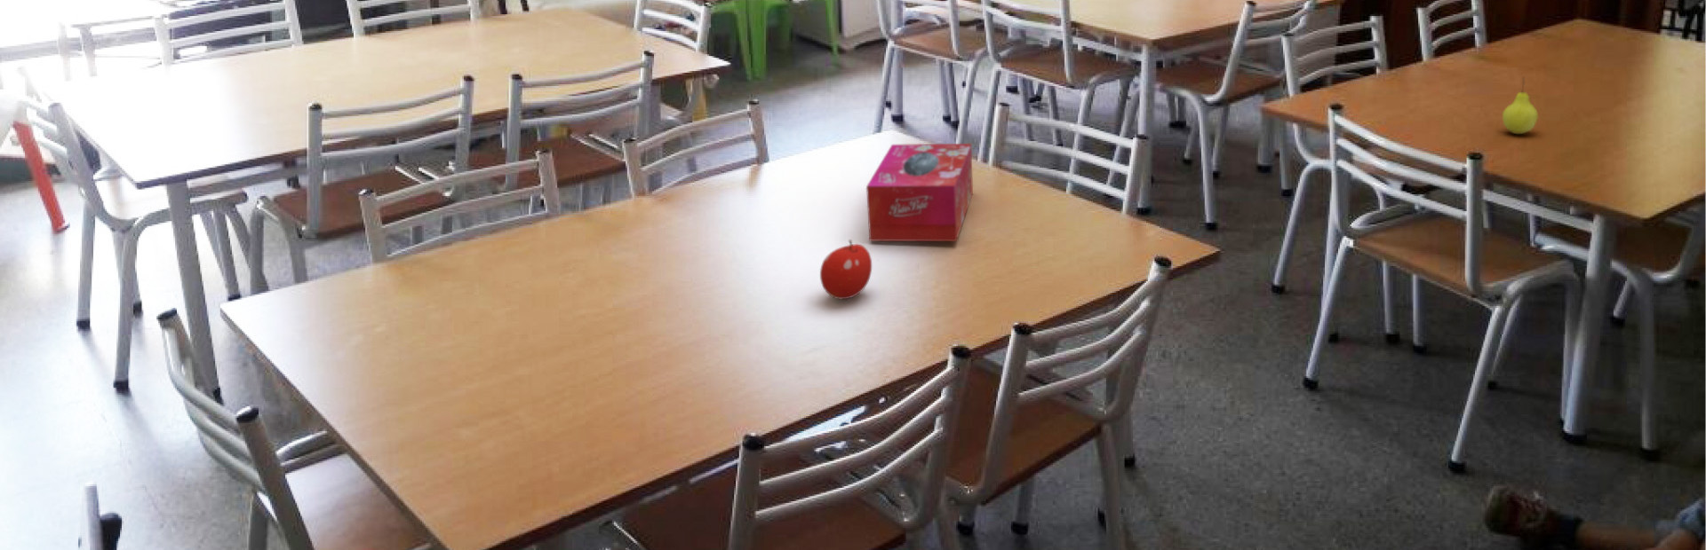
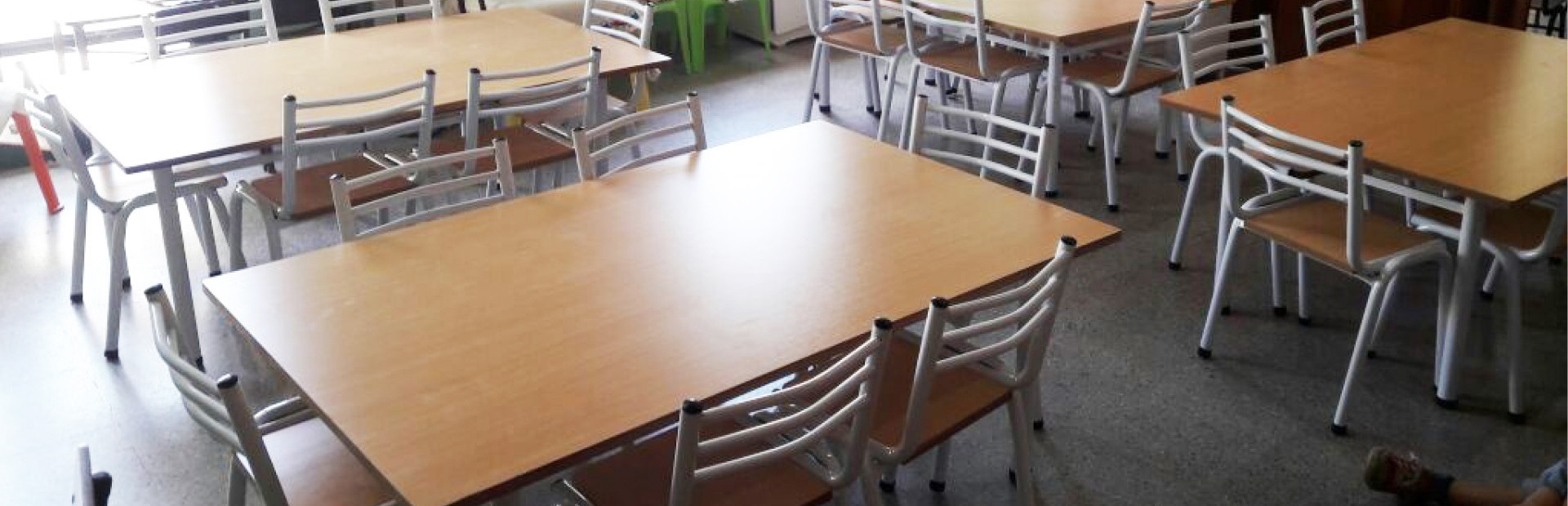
- tissue box (923, 190)
- fruit (845, 267)
- fruit (1520, 105)
